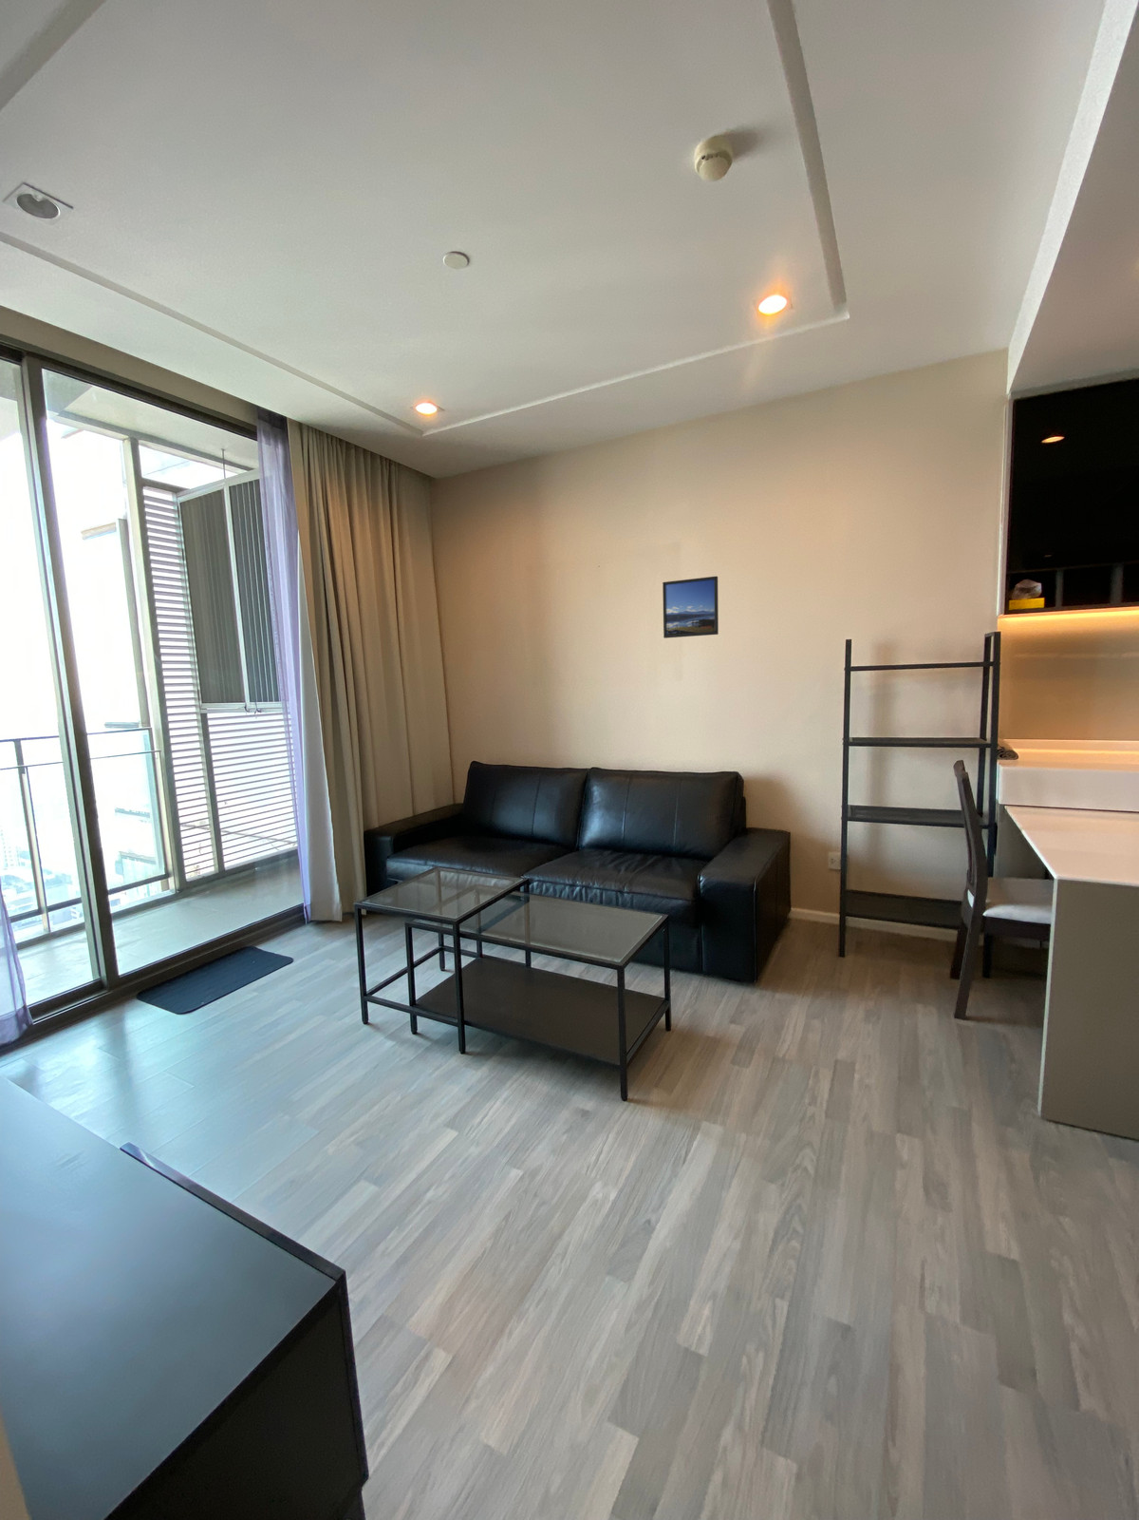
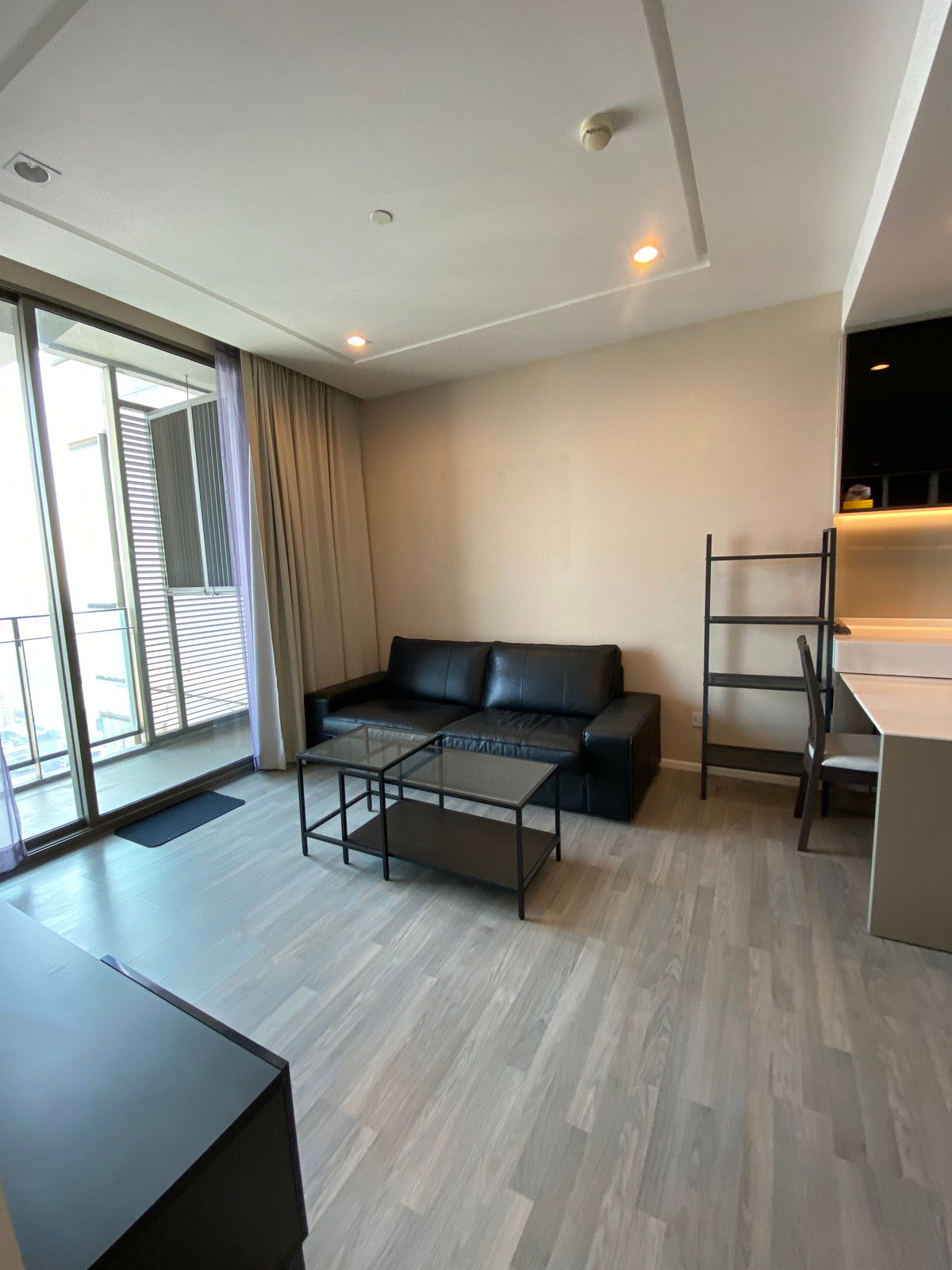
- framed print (690, 607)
